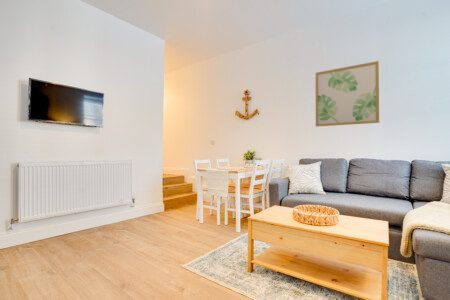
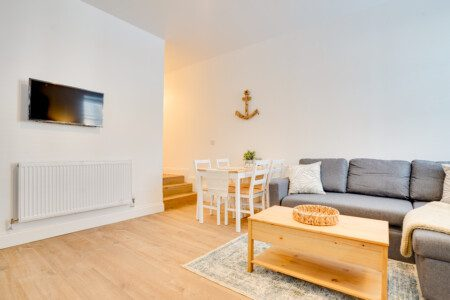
- wall art (345, 96)
